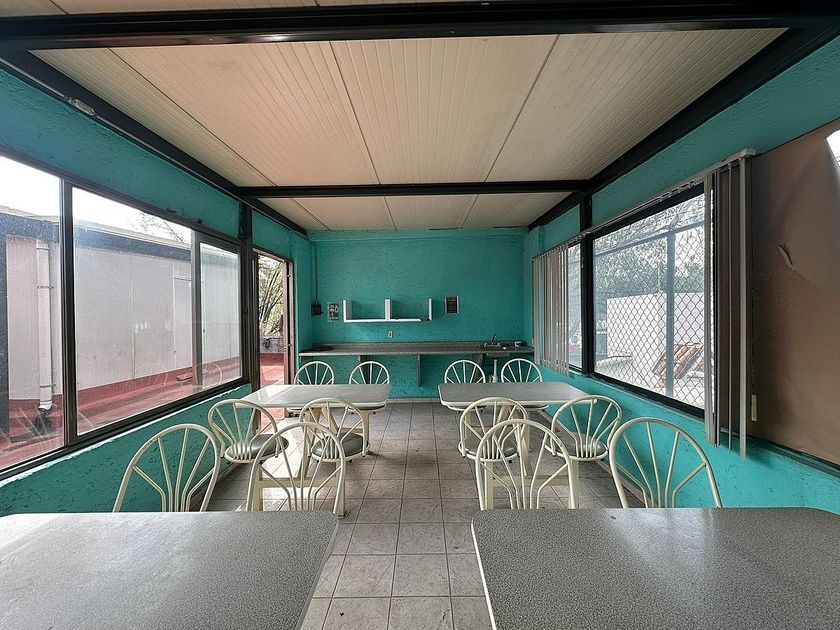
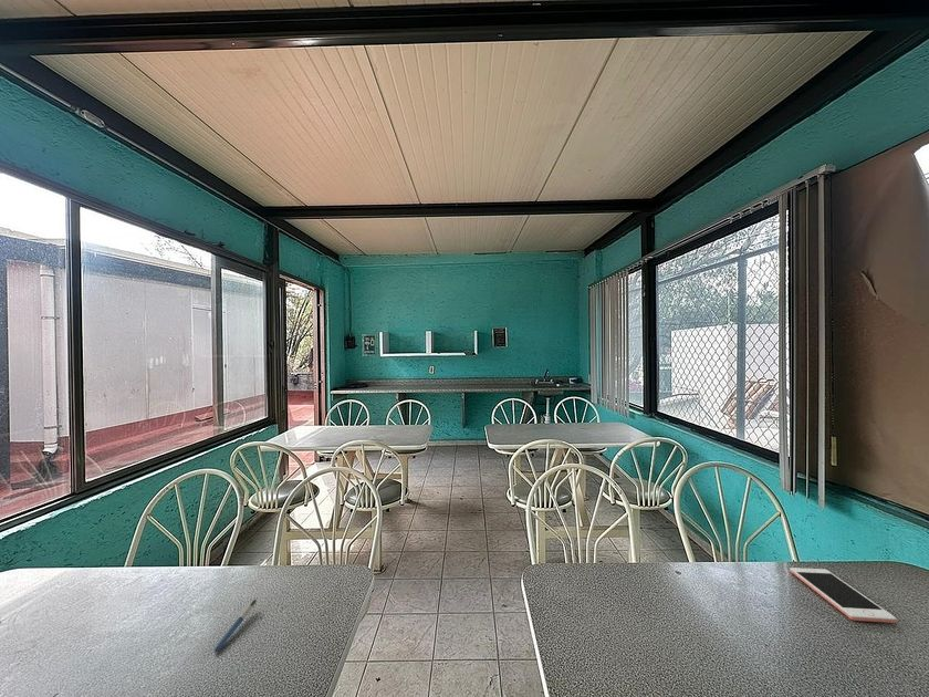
+ cell phone (837, 592)
+ pen (236, 623)
